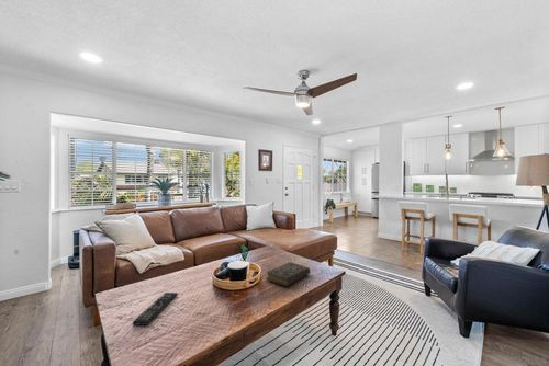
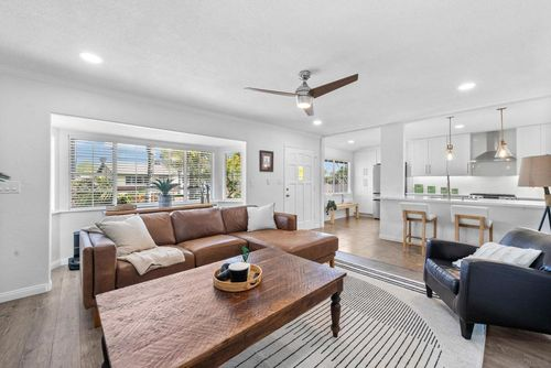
- remote control (157, 306)
- book (288, 273)
